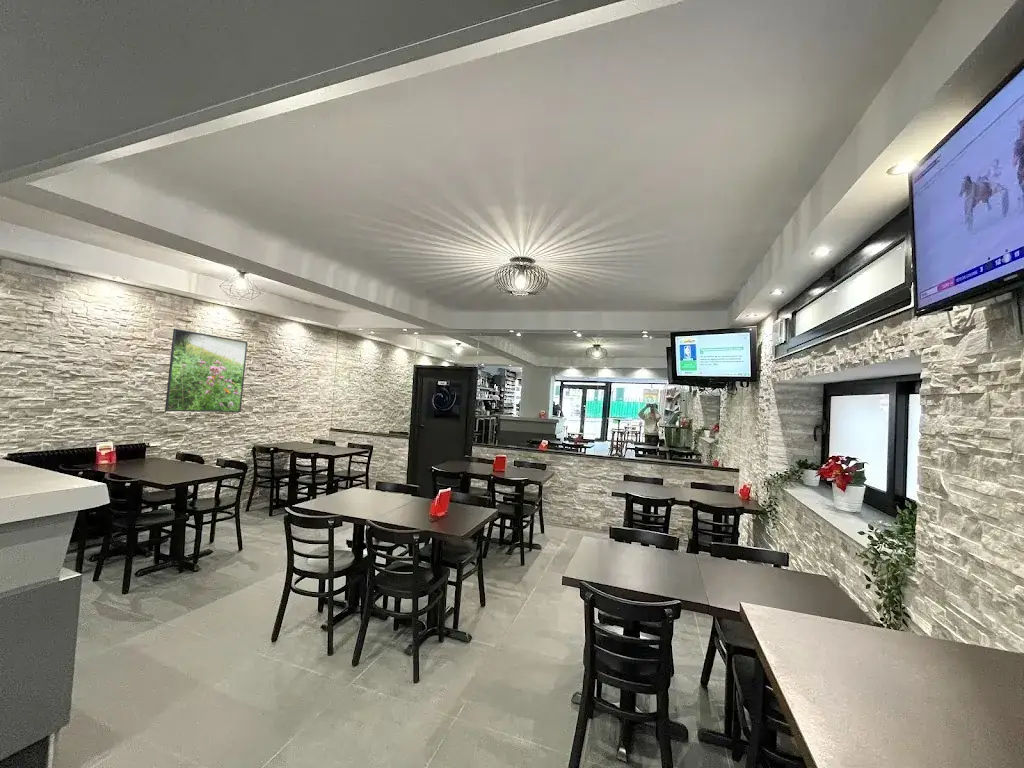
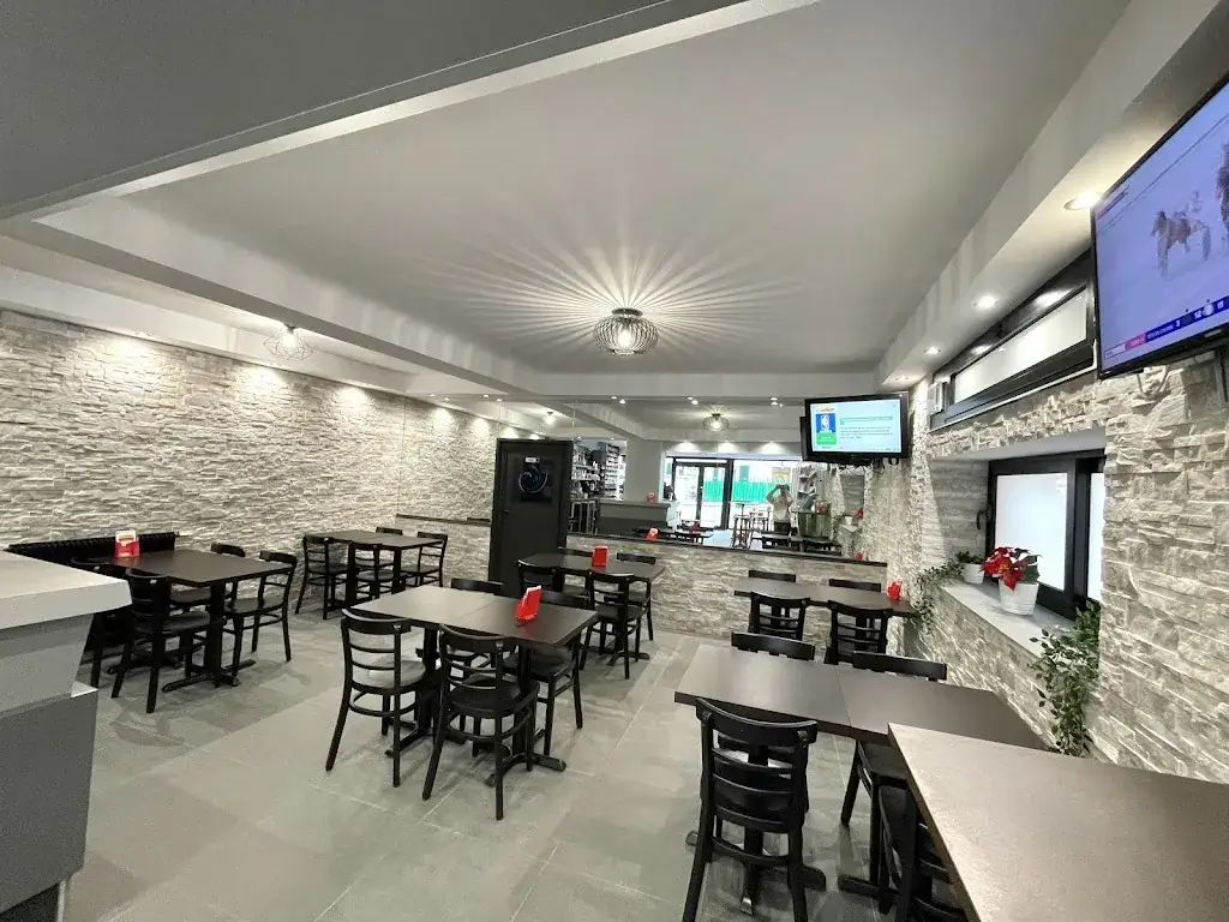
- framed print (209, 373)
